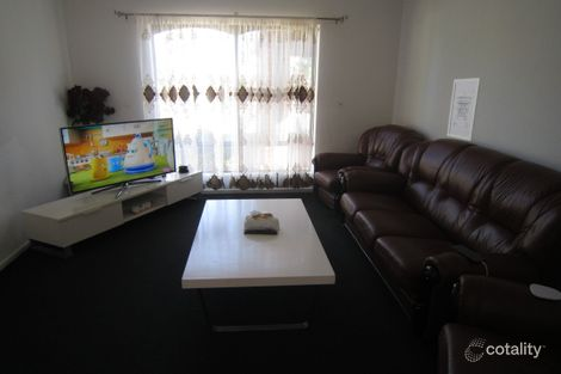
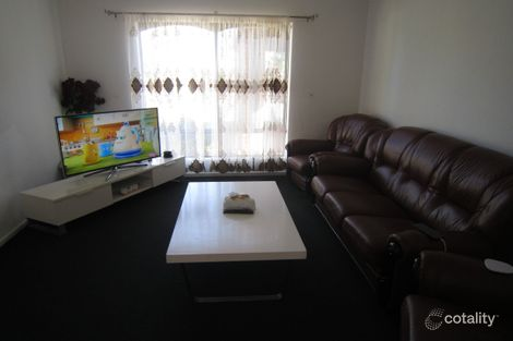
- wall art (462, 109)
